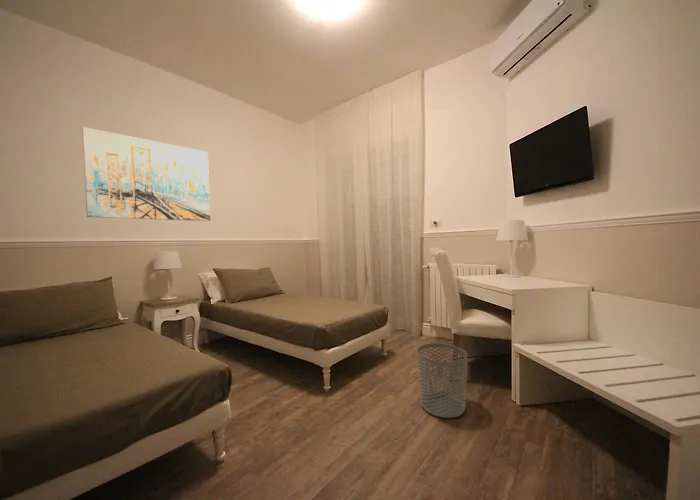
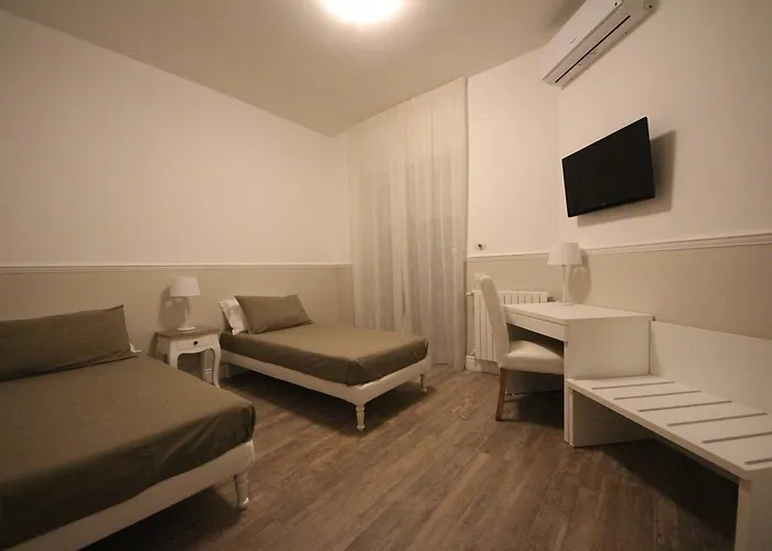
- waste bin (442, 378)
- wall art (154, 180)
